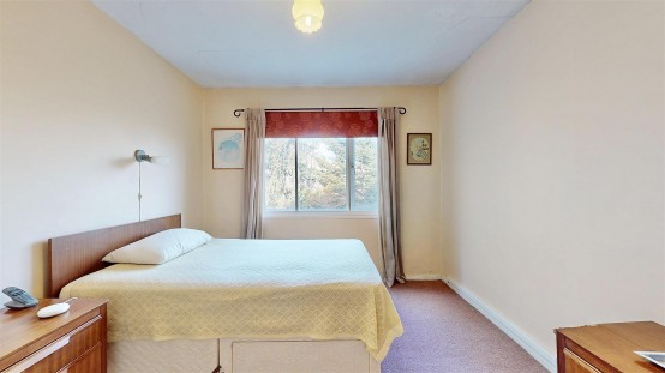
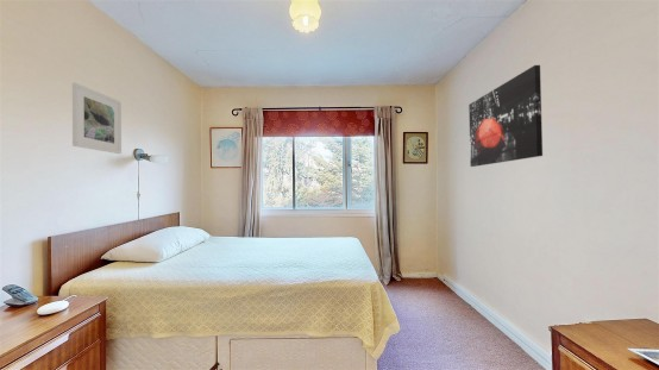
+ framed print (99, 121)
+ wall art (498, 125)
